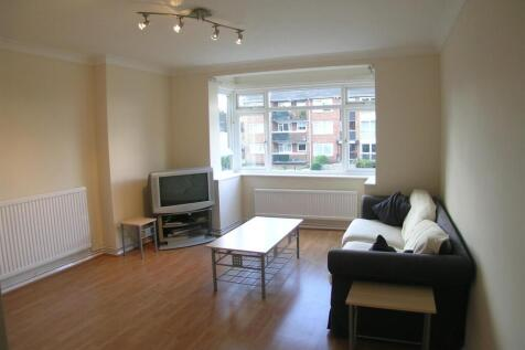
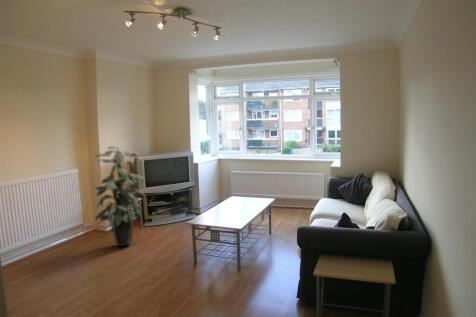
+ indoor plant (118, 195)
